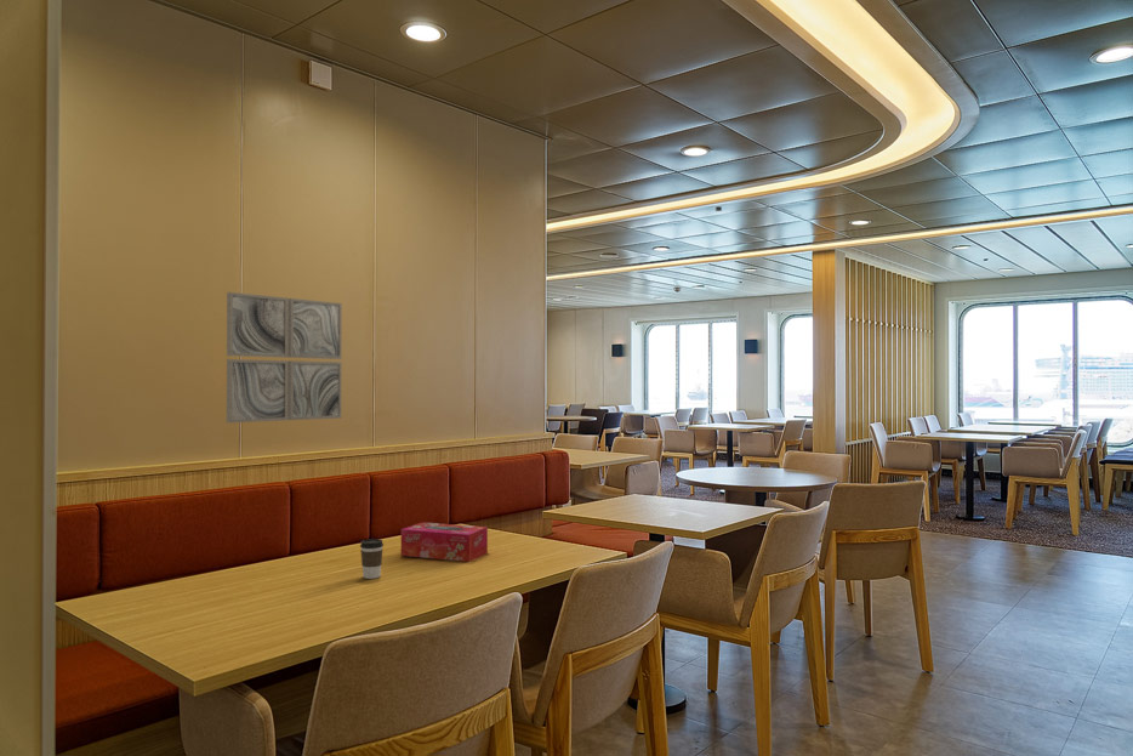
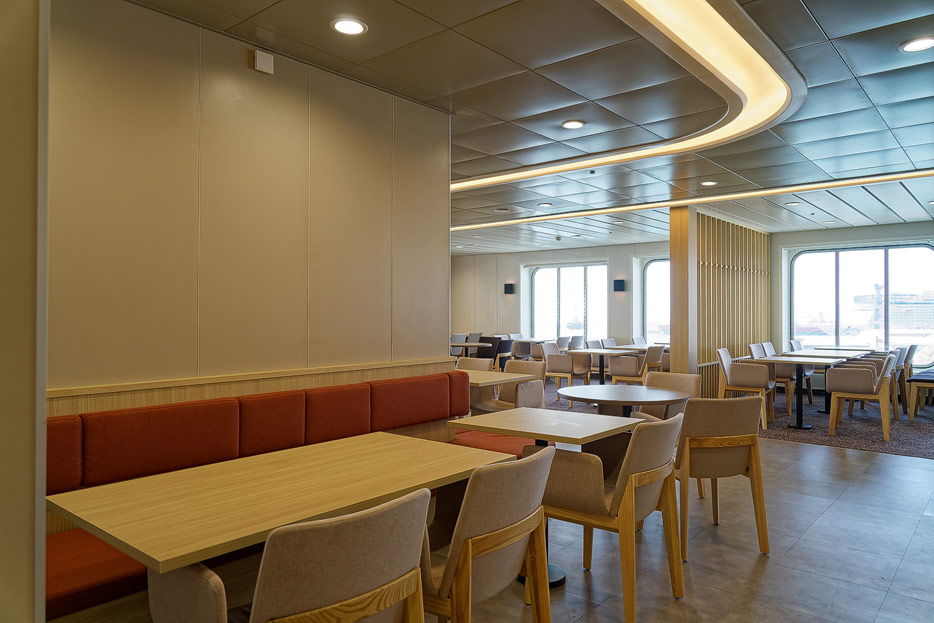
- coffee cup (371, 558)
- tissue box (444, 541)
- wall art (287, 357)
